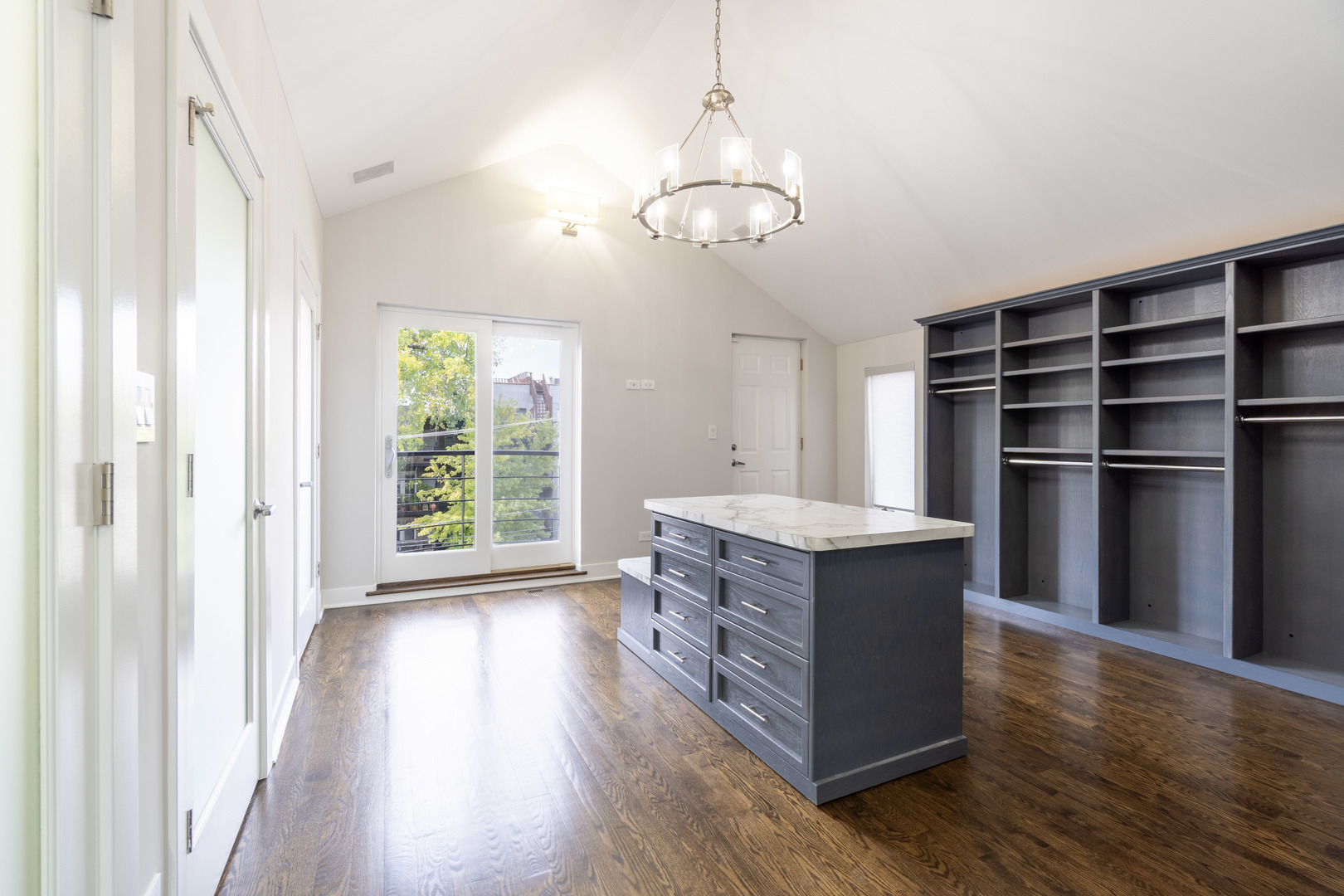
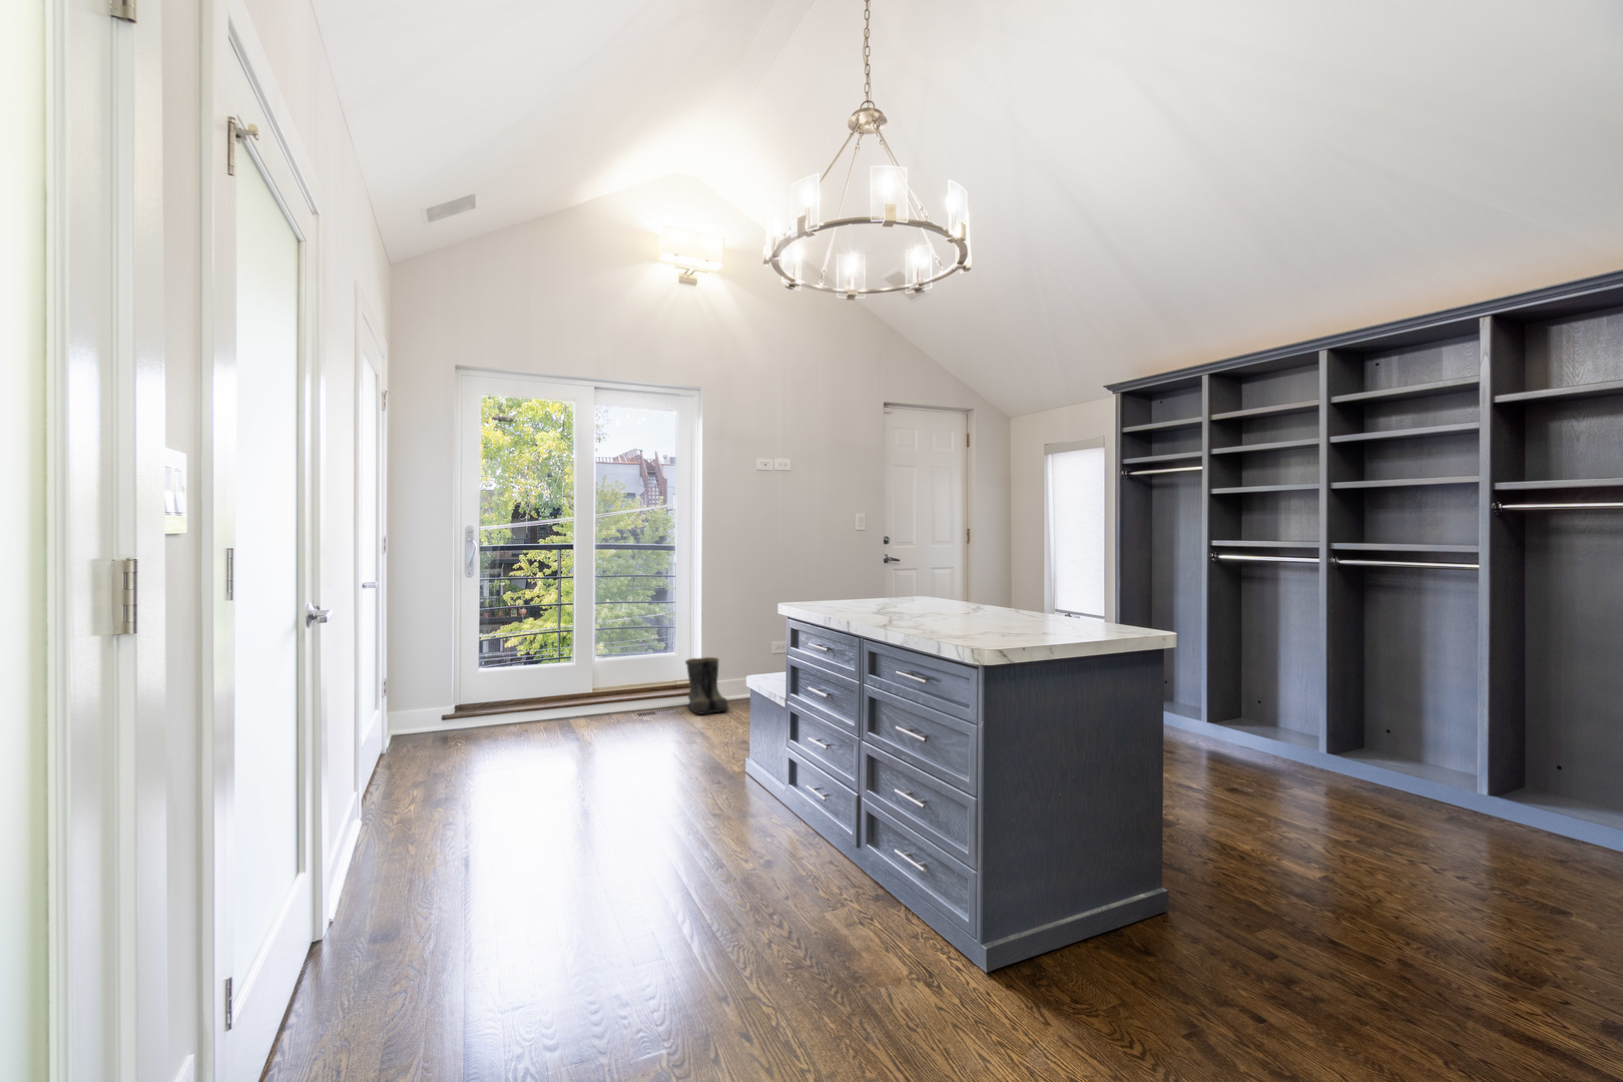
+ boots (705, 683)
